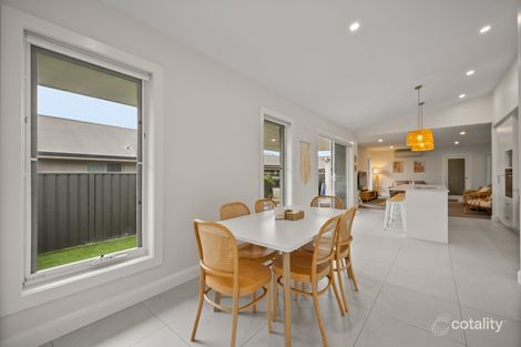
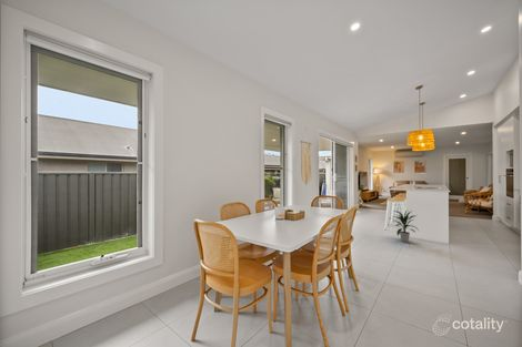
+ indoor plant (403, 225)
